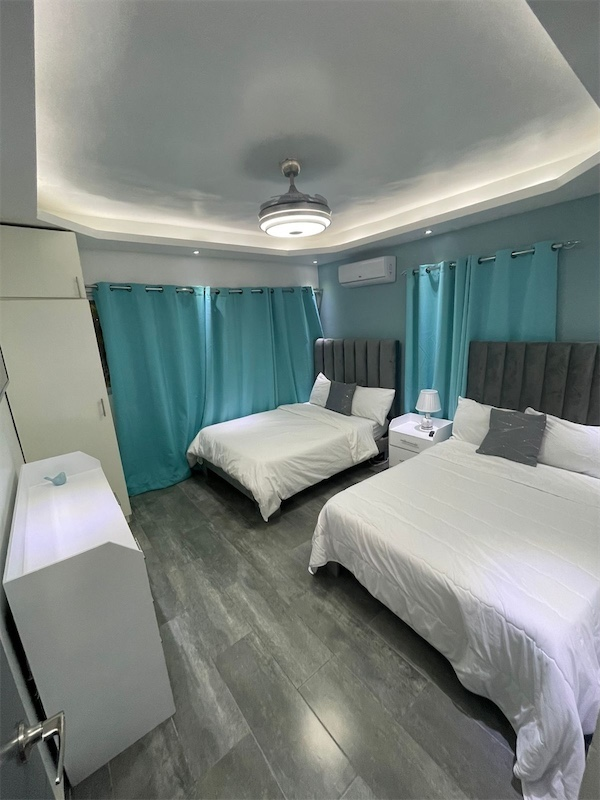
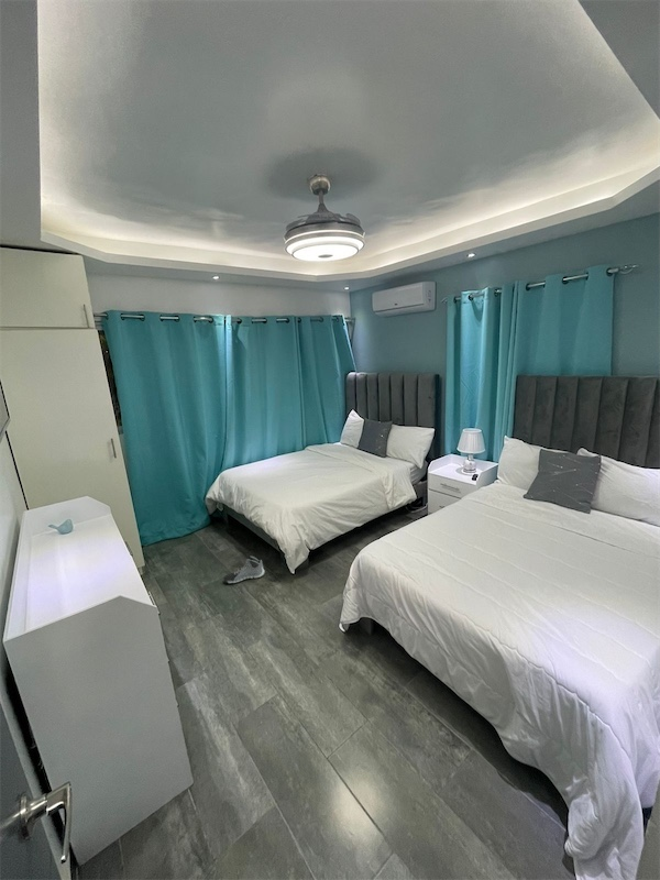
+ sneaker (243, 566)
